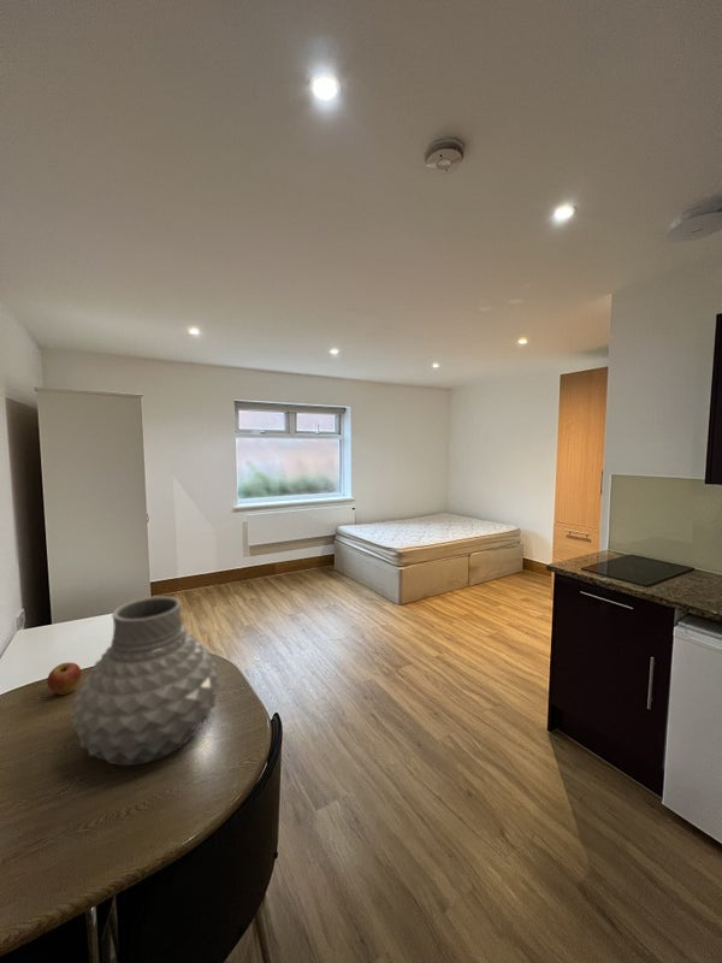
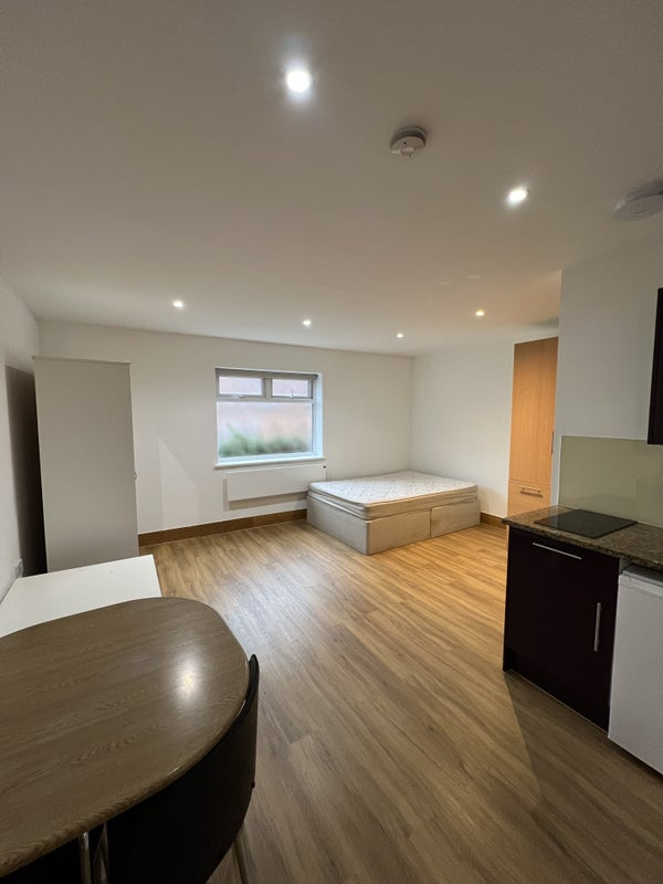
- vase (150, 669)
- apple (64, 677)
